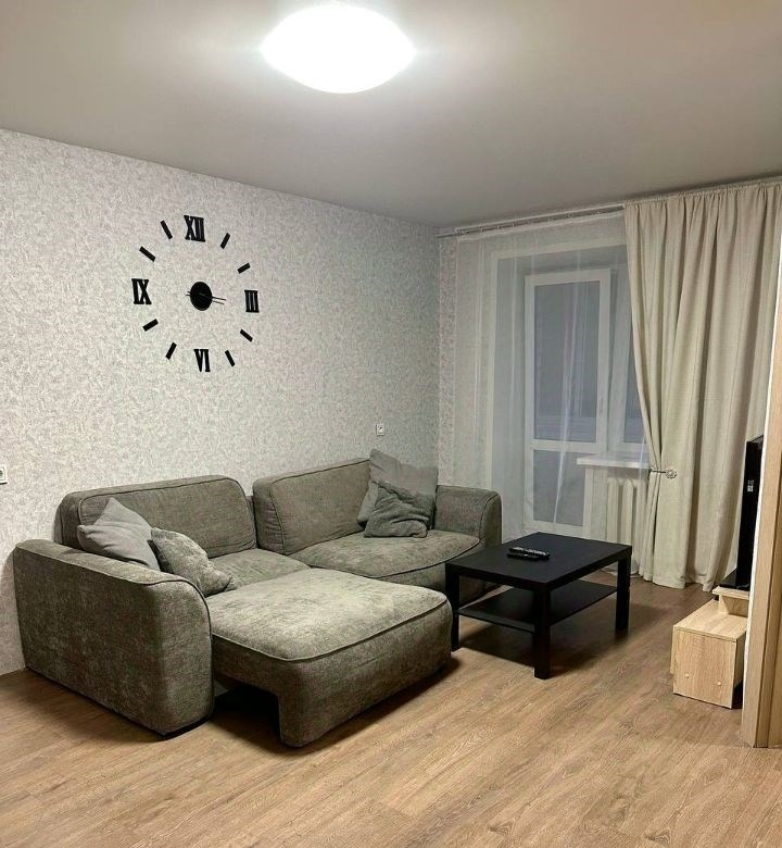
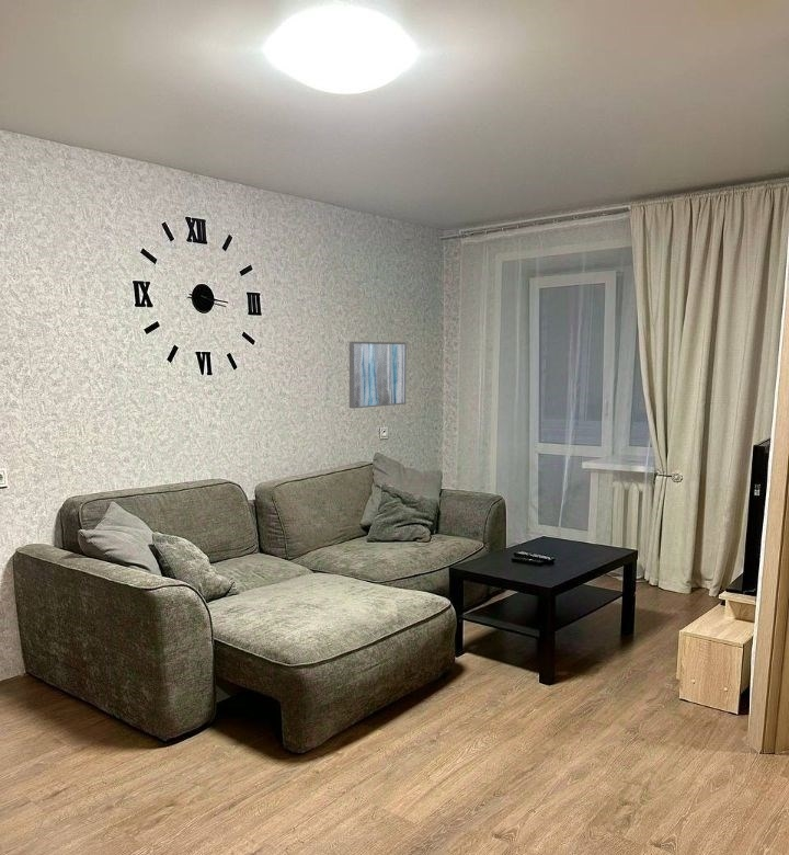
+ wall art (378, 374)
